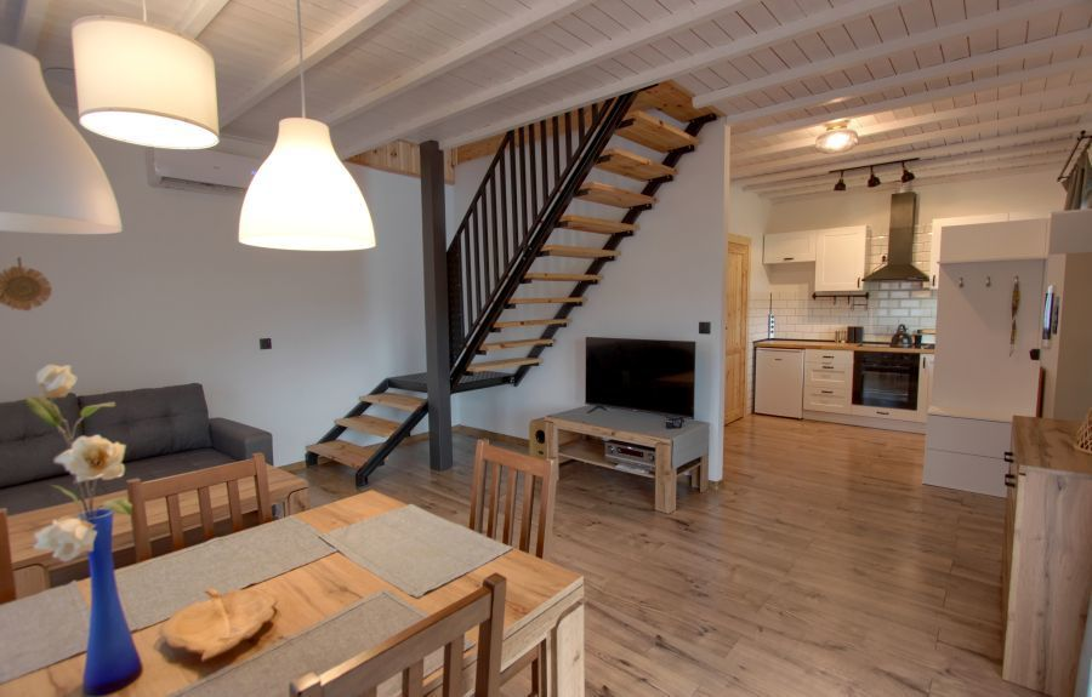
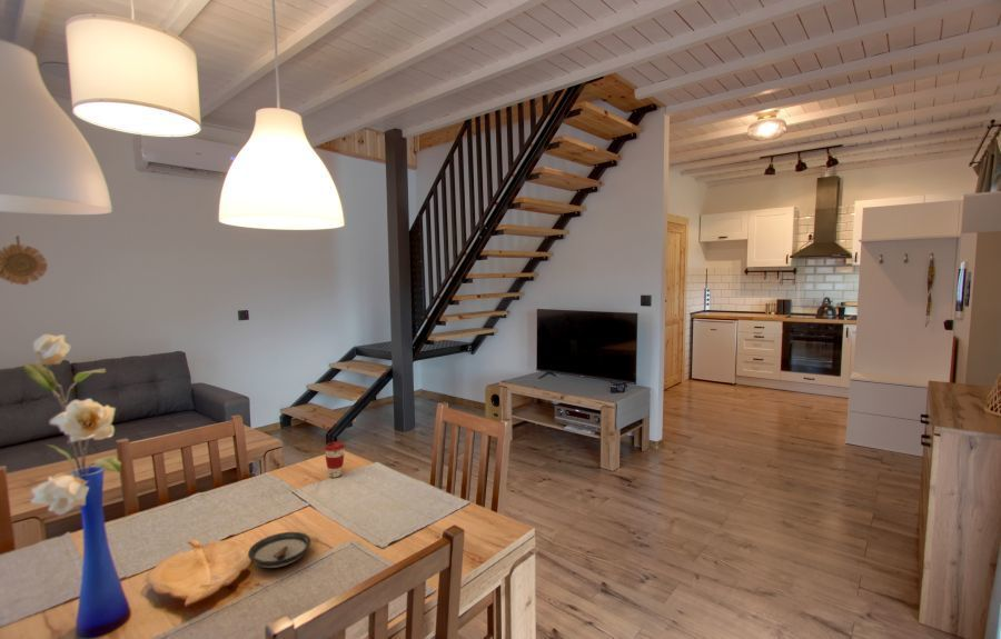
+ saucer (280, 552)
+ coffee cup (335, 459)
